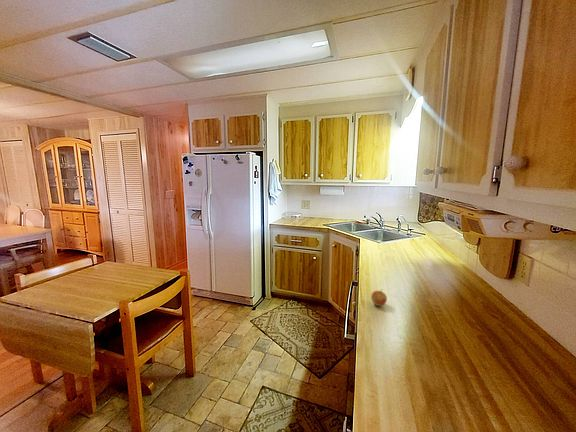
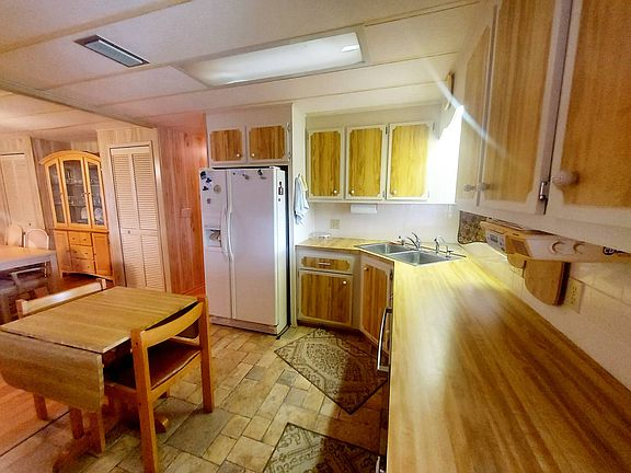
- apple (379, 296)
